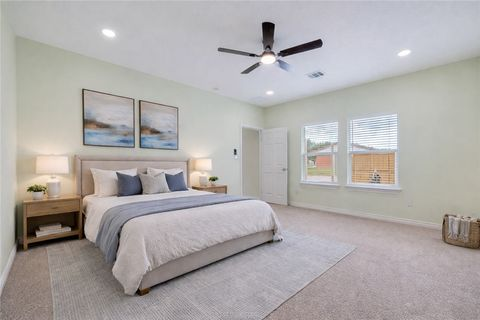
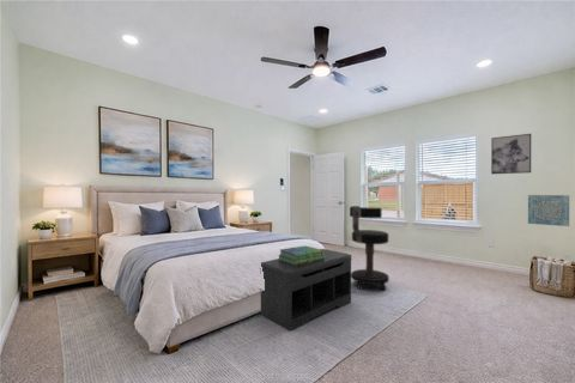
+ wall art (547, 209)
+ stack of books (301, 254)
+ wall art (510, 154)
+ office chair (368, 245)
+ bench (308, 282)
